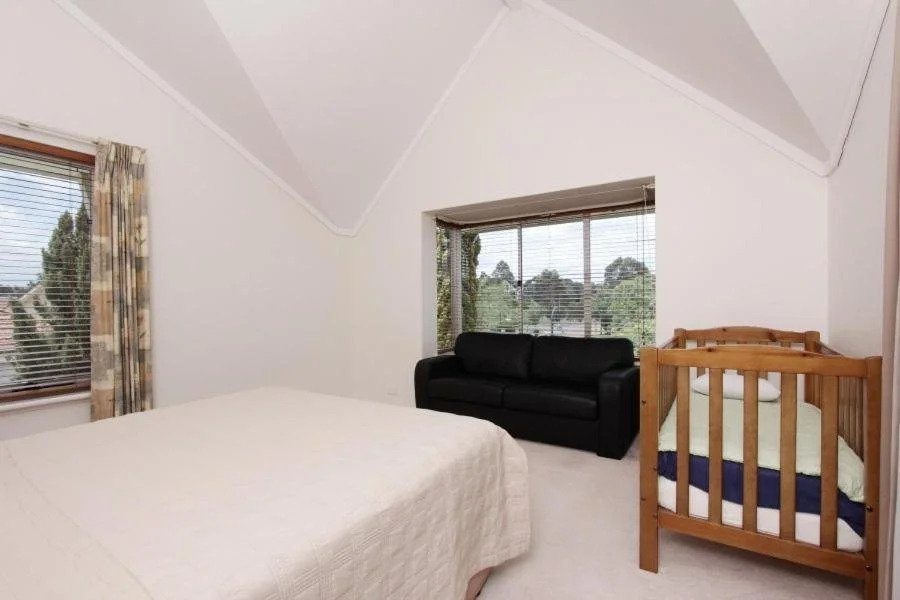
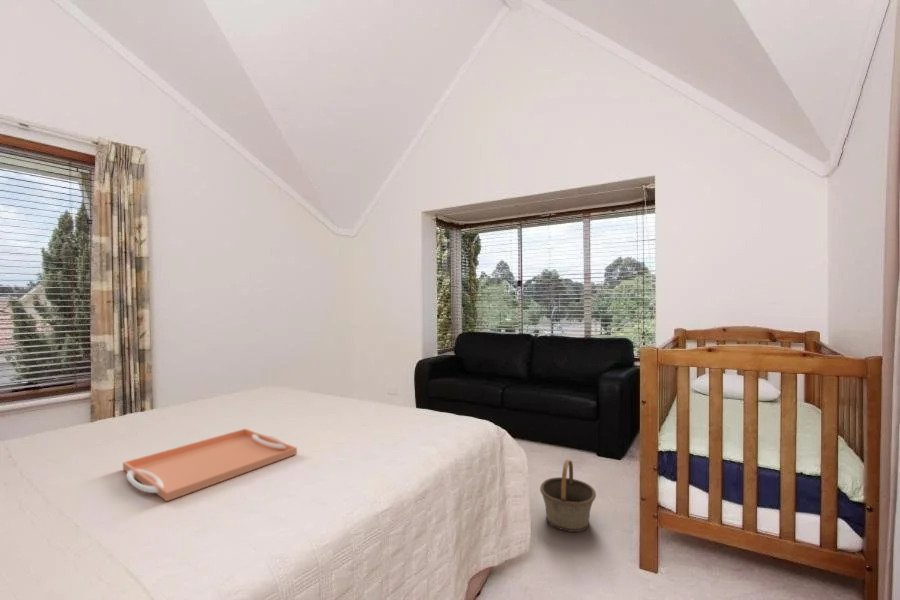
+ basket (567, 491)
+ serving tray (213, 458)
